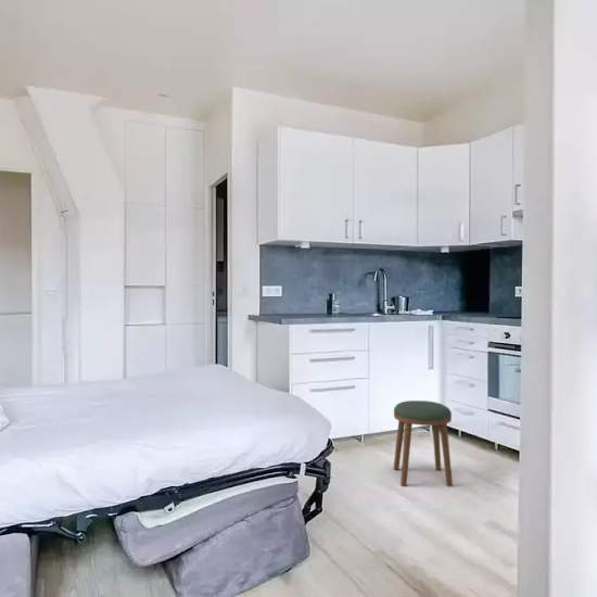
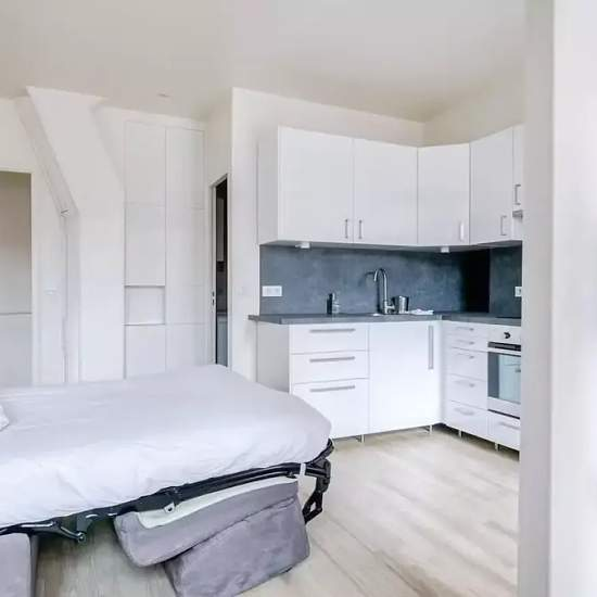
- stool (410, 437)
